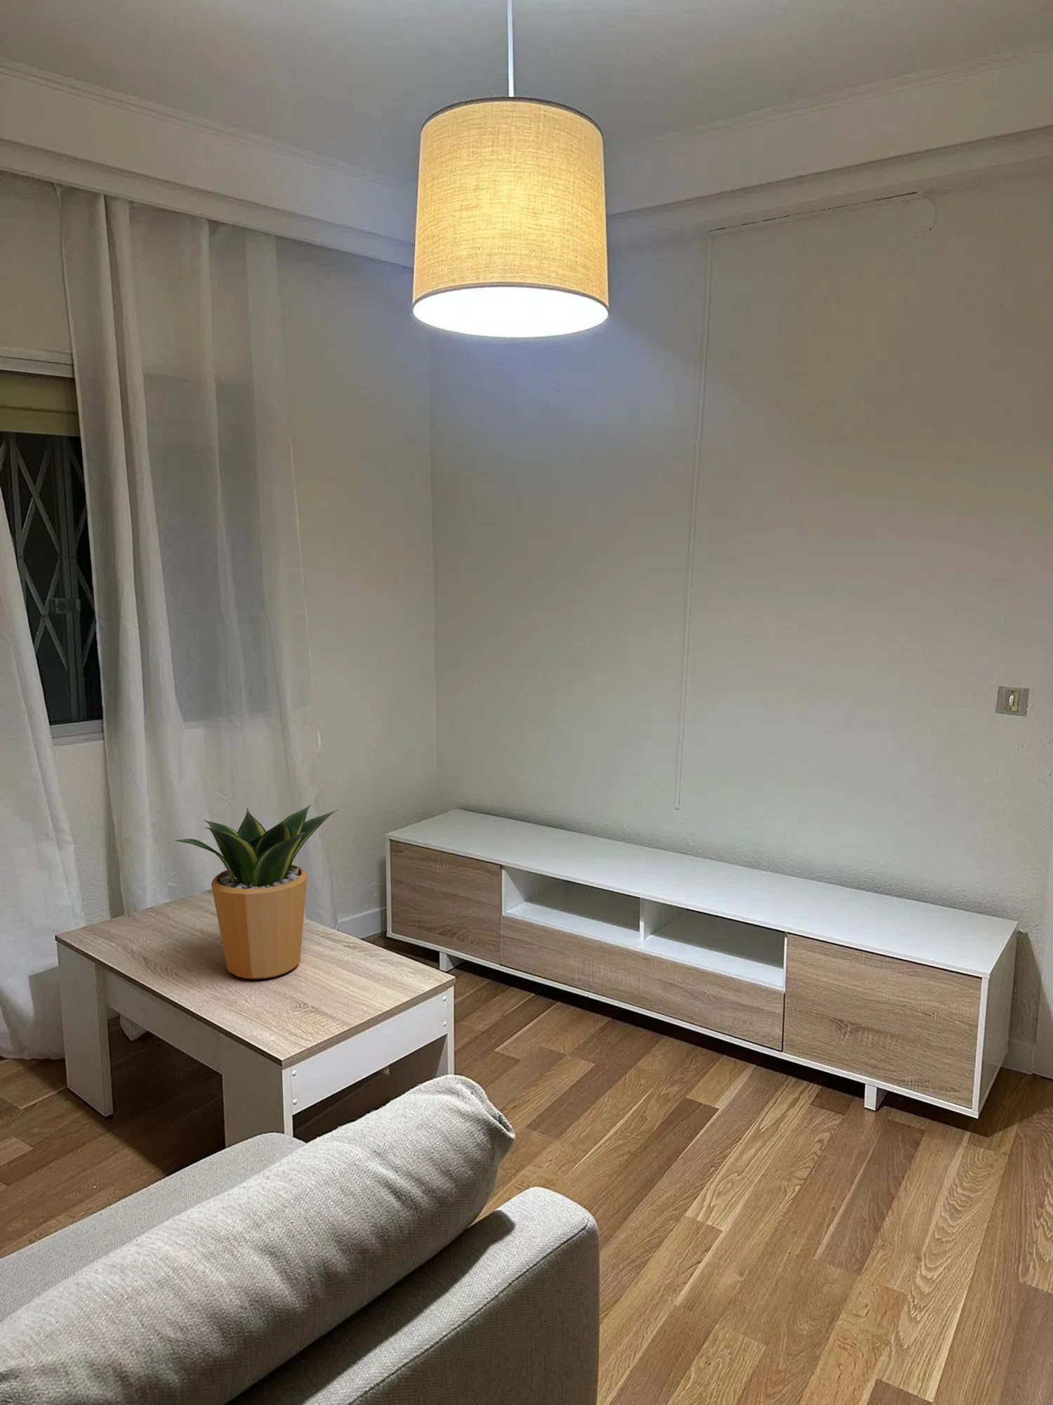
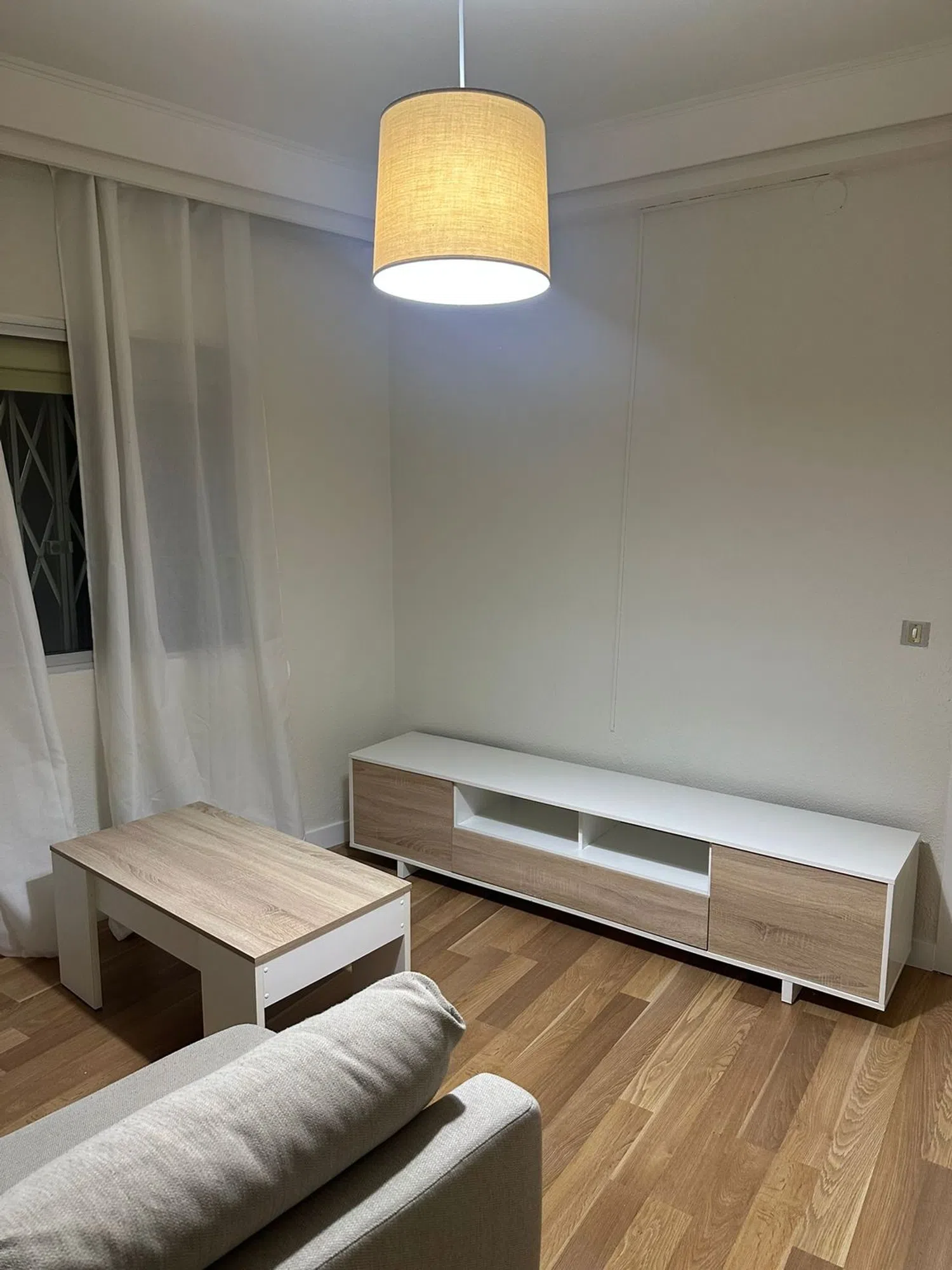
- potted plant (268, 889)
